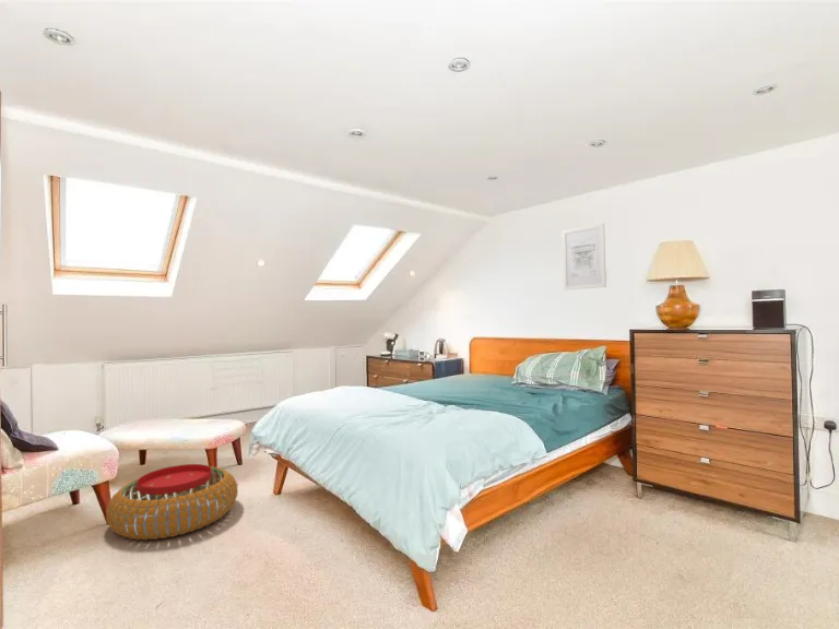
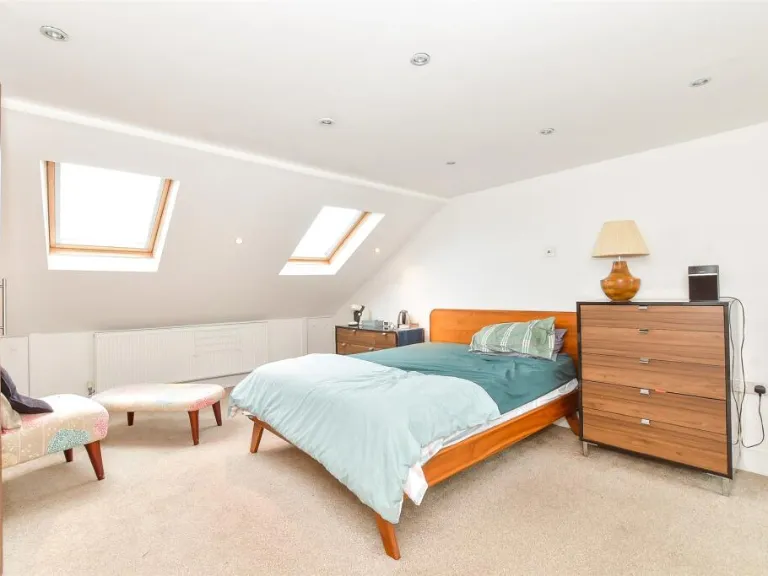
- wall art (582, 258)
- pouf (176, 496)
